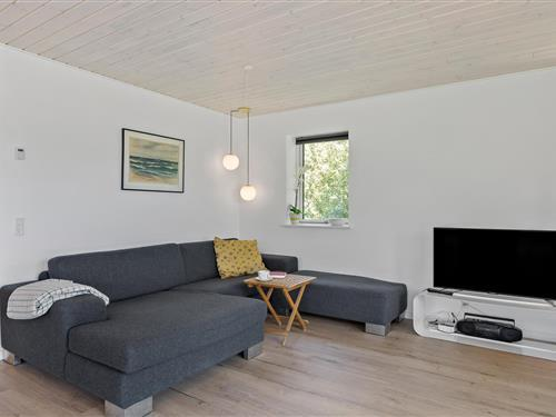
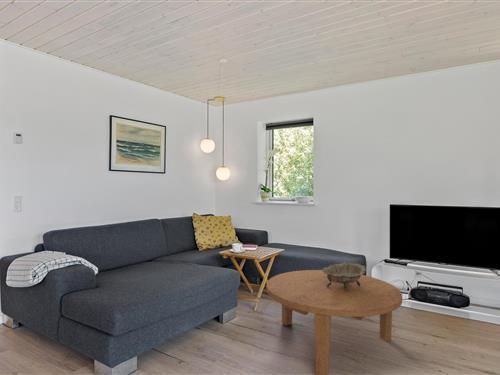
+ decorative bowl (344, 276)
+ coffee table (330, 314)
